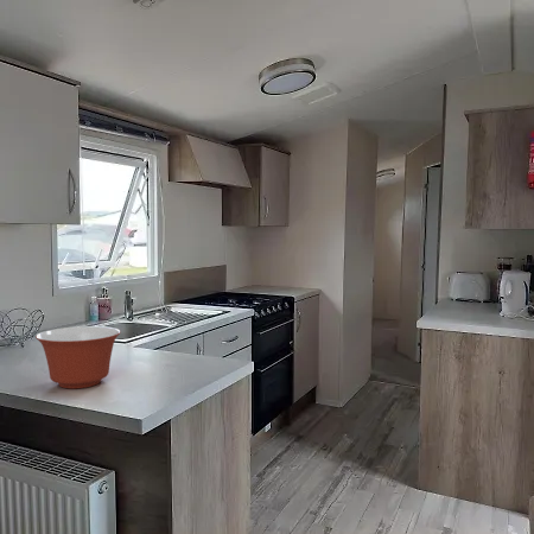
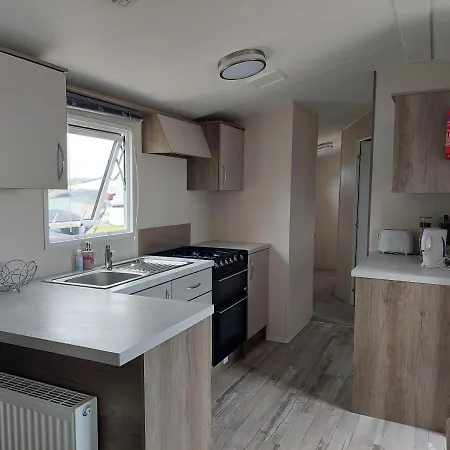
- mixing bowl (80, 357)
